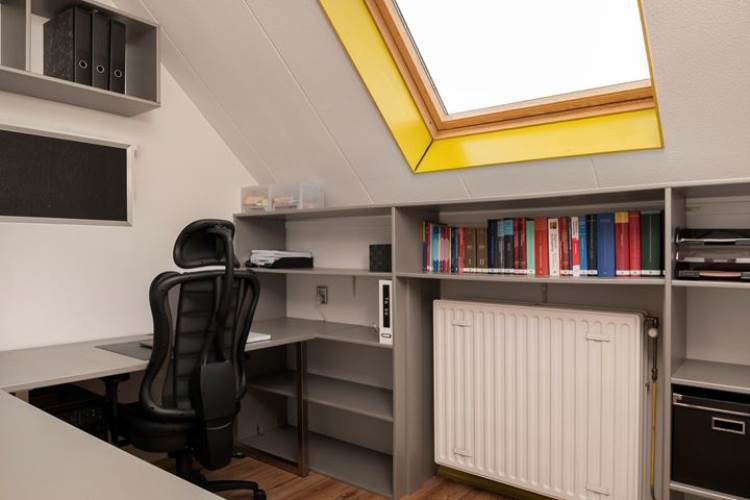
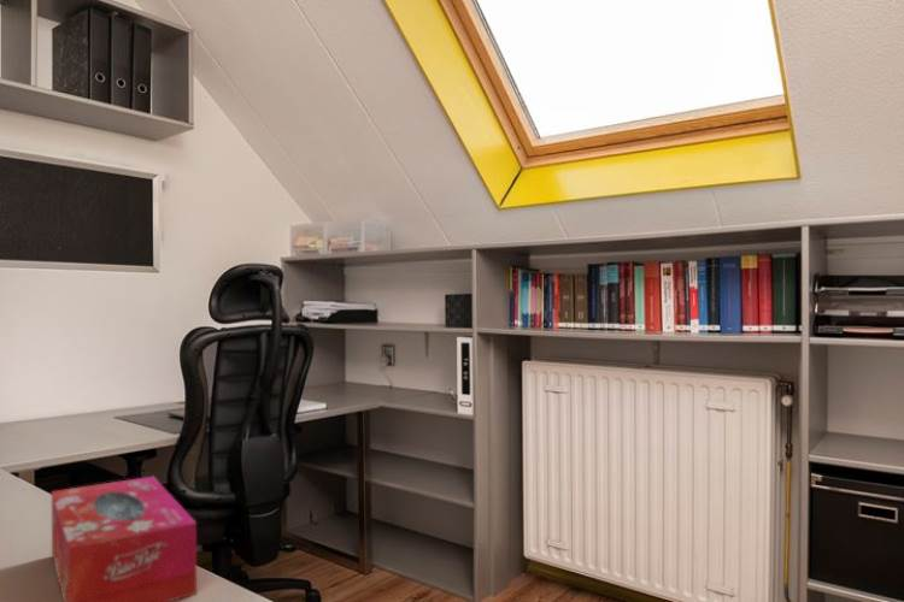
+ tissue box (118, 538)
